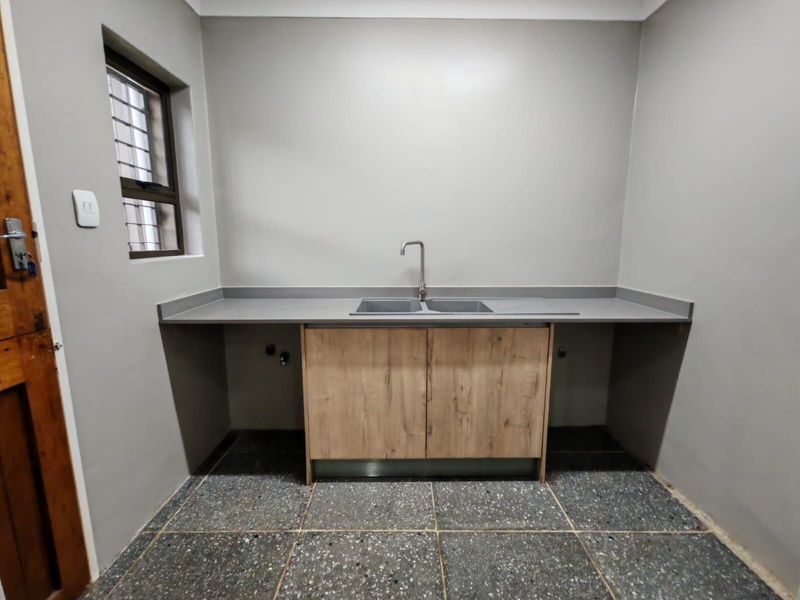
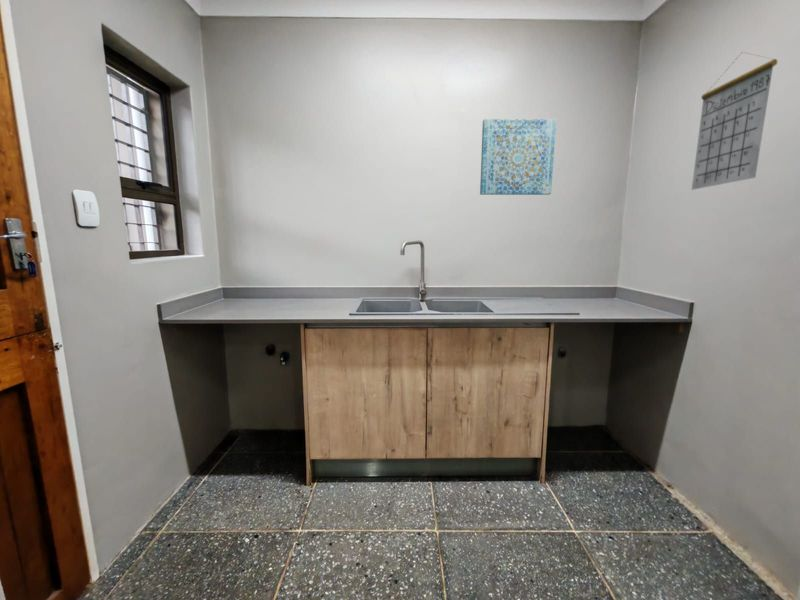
+ wall art (517, 157)
+ calendar (730, 119)
